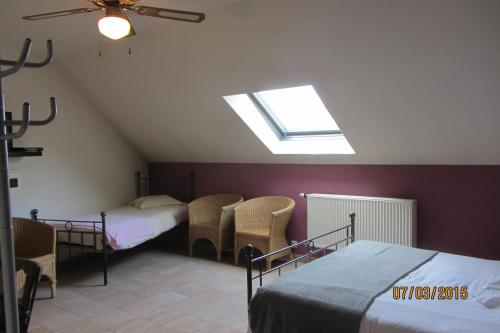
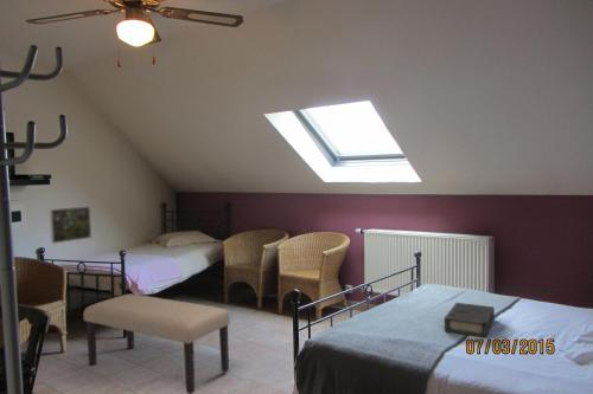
+ book (470, 318)
+ bench (155, 335)
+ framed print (71, 224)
